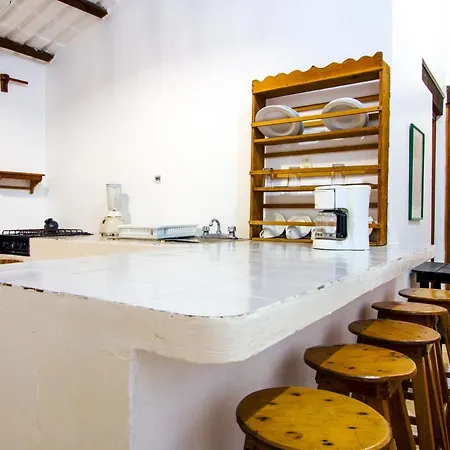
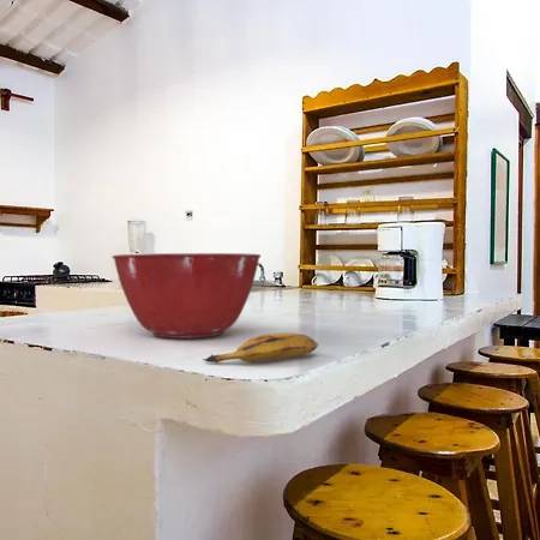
+ mixing bowl (187, 294)
+ banana (269, 346)
